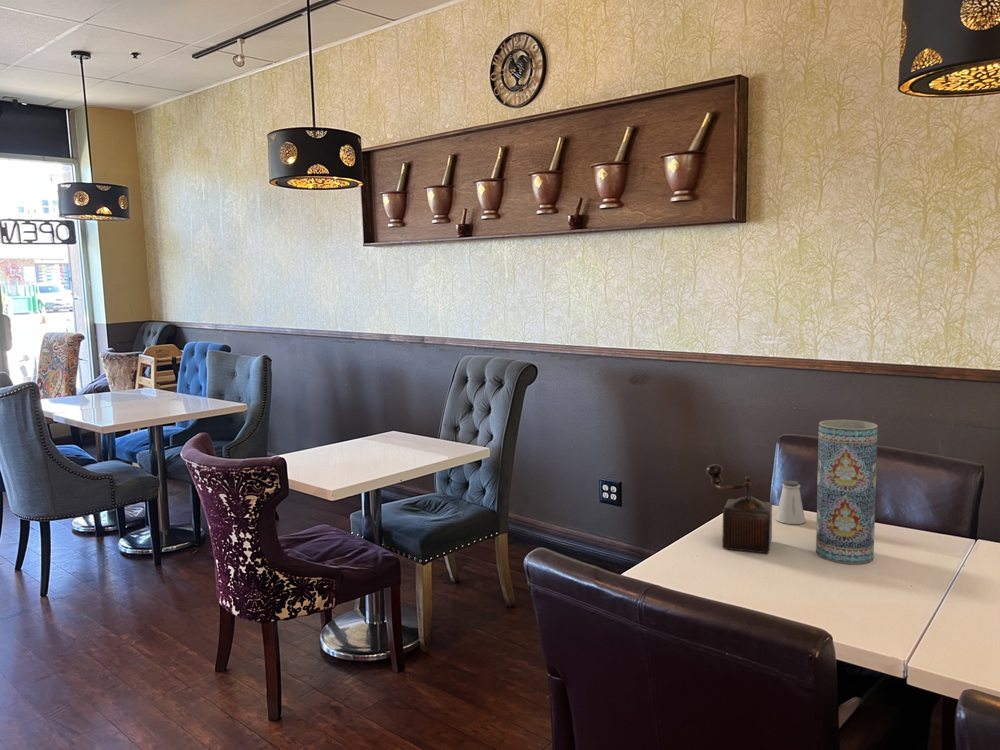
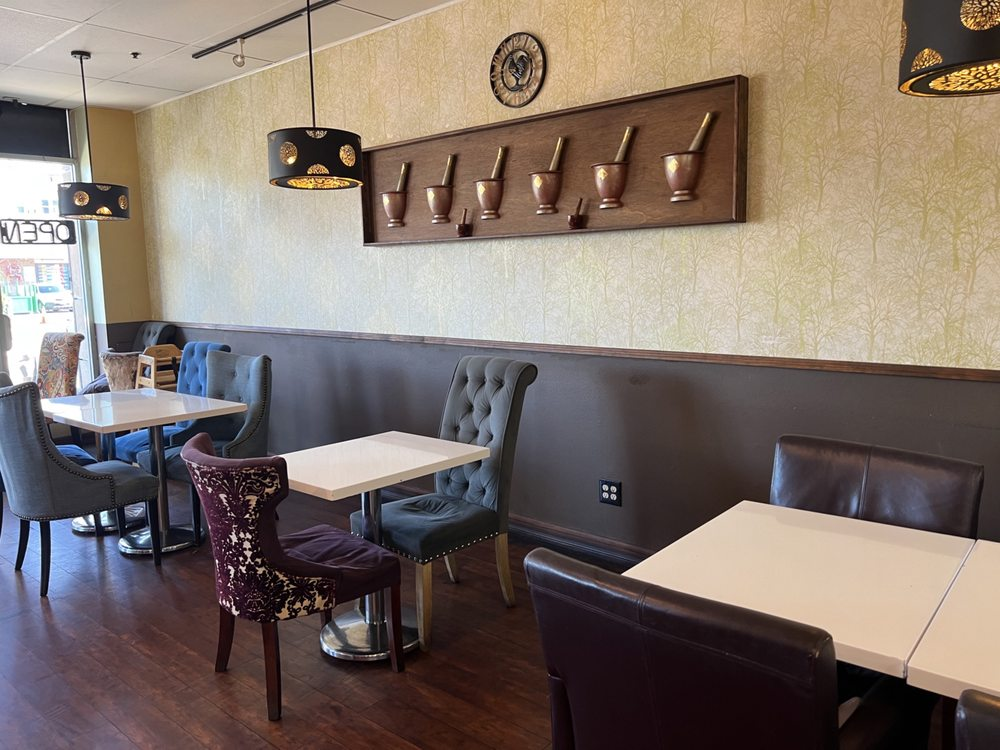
- saltshaker (790, 501)
- vase (846, 489)
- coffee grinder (736, 506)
